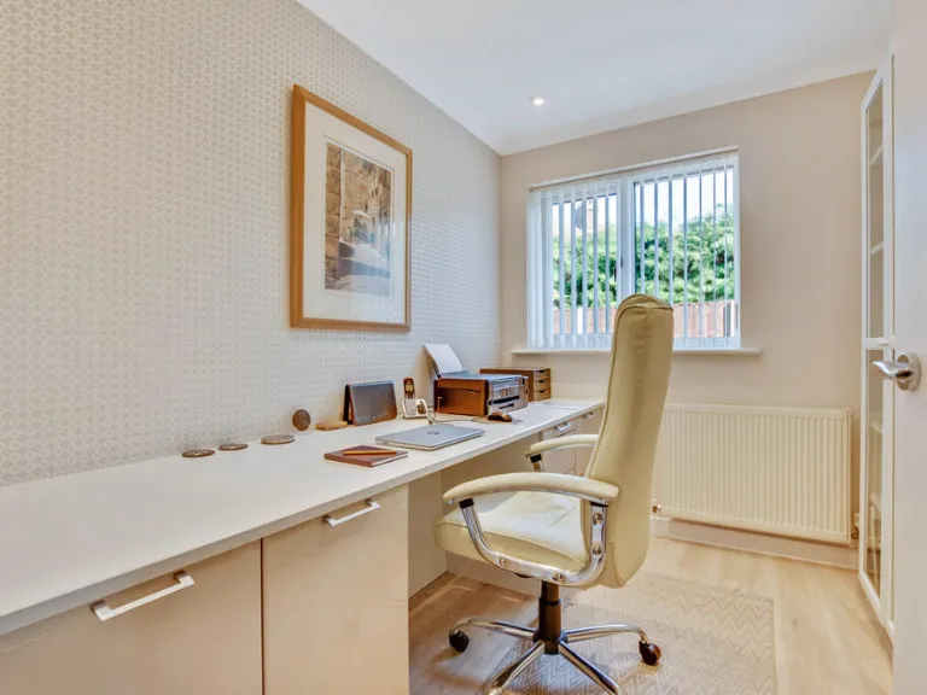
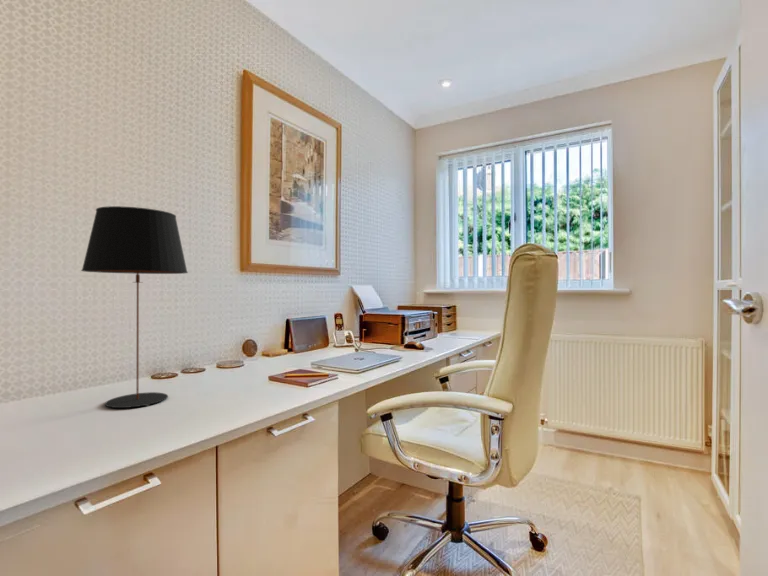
+ table lamp (137, 307)
